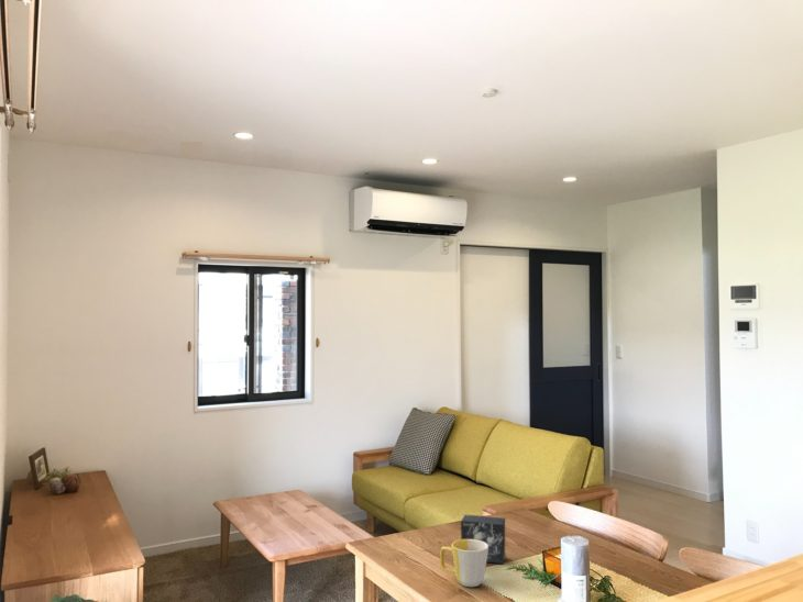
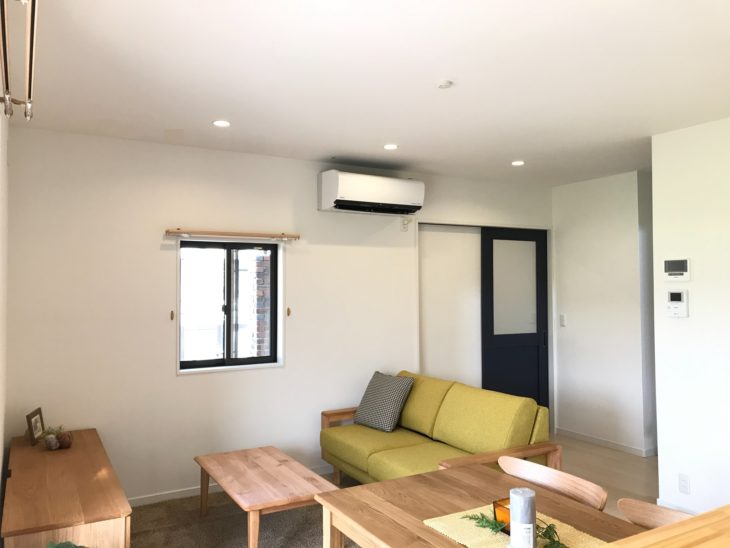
- small box (483, 538)
- mug (464, 561)
